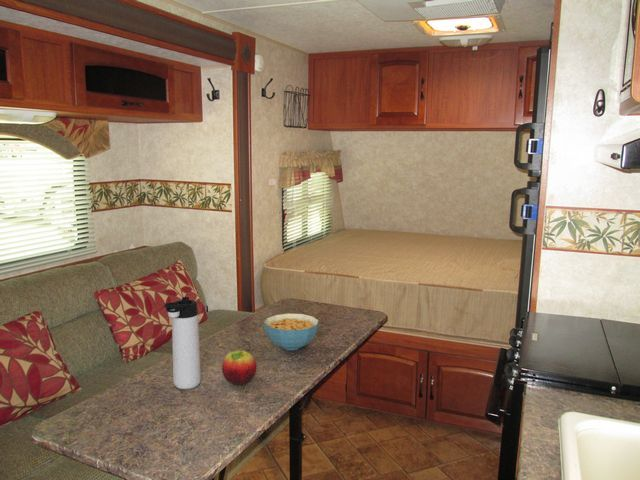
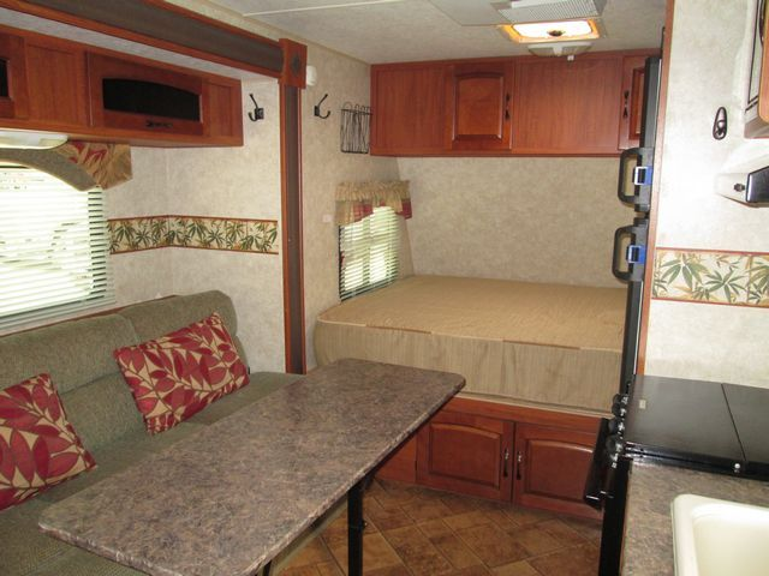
- cereal bowl (291, 334)
- thermos bottle (182, 343)
- fruit (239, 365)
